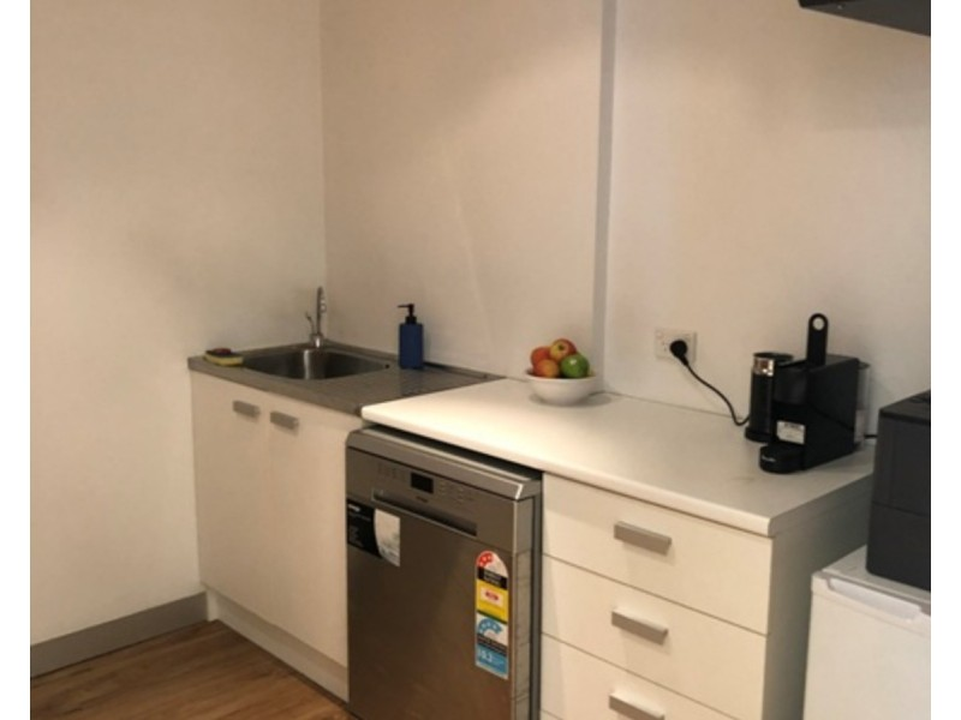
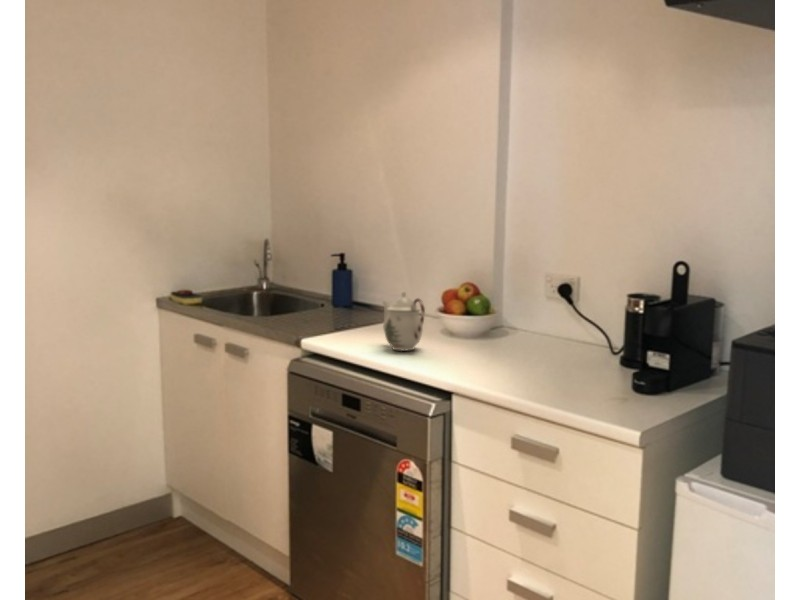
+ teapot (402, 320)
